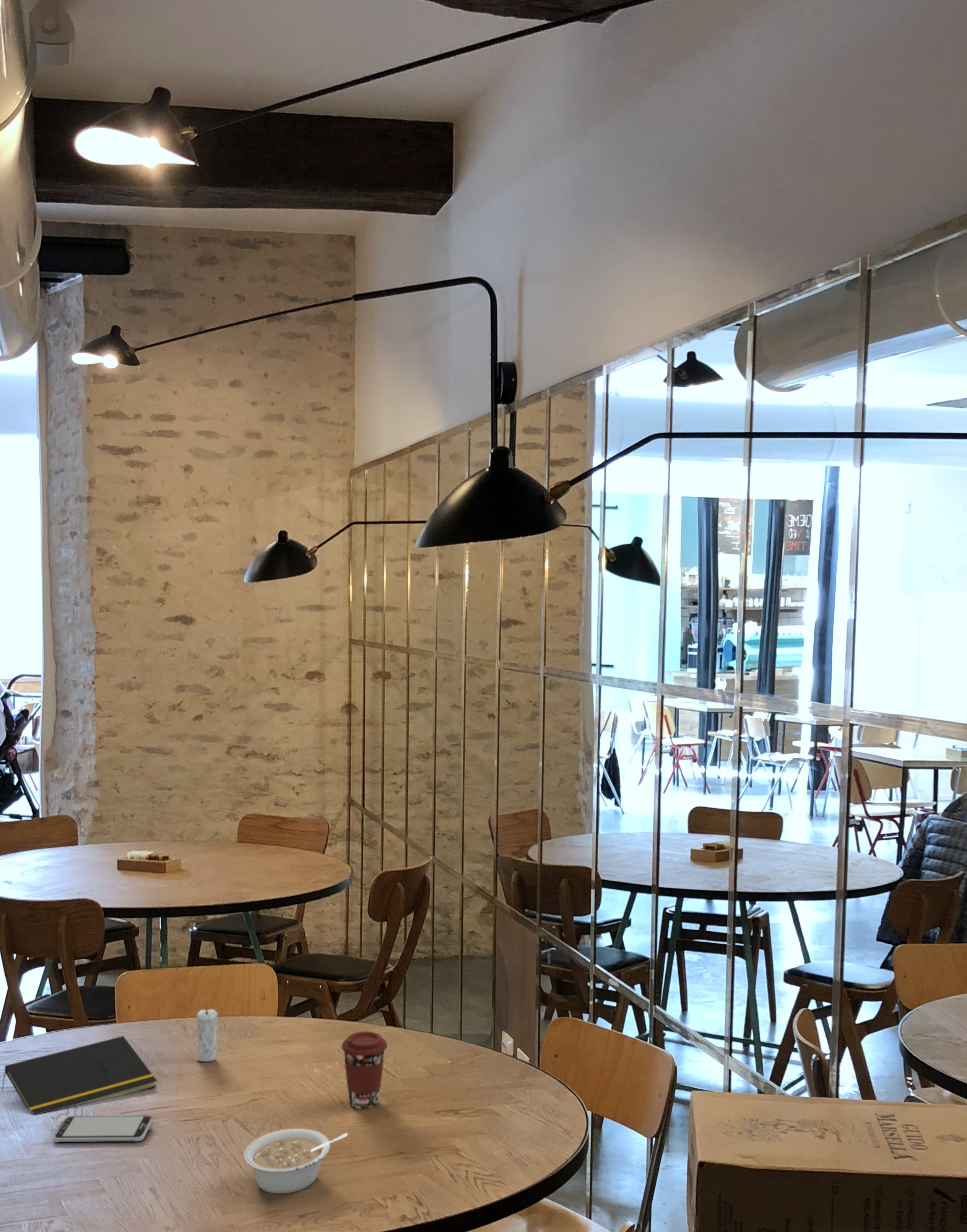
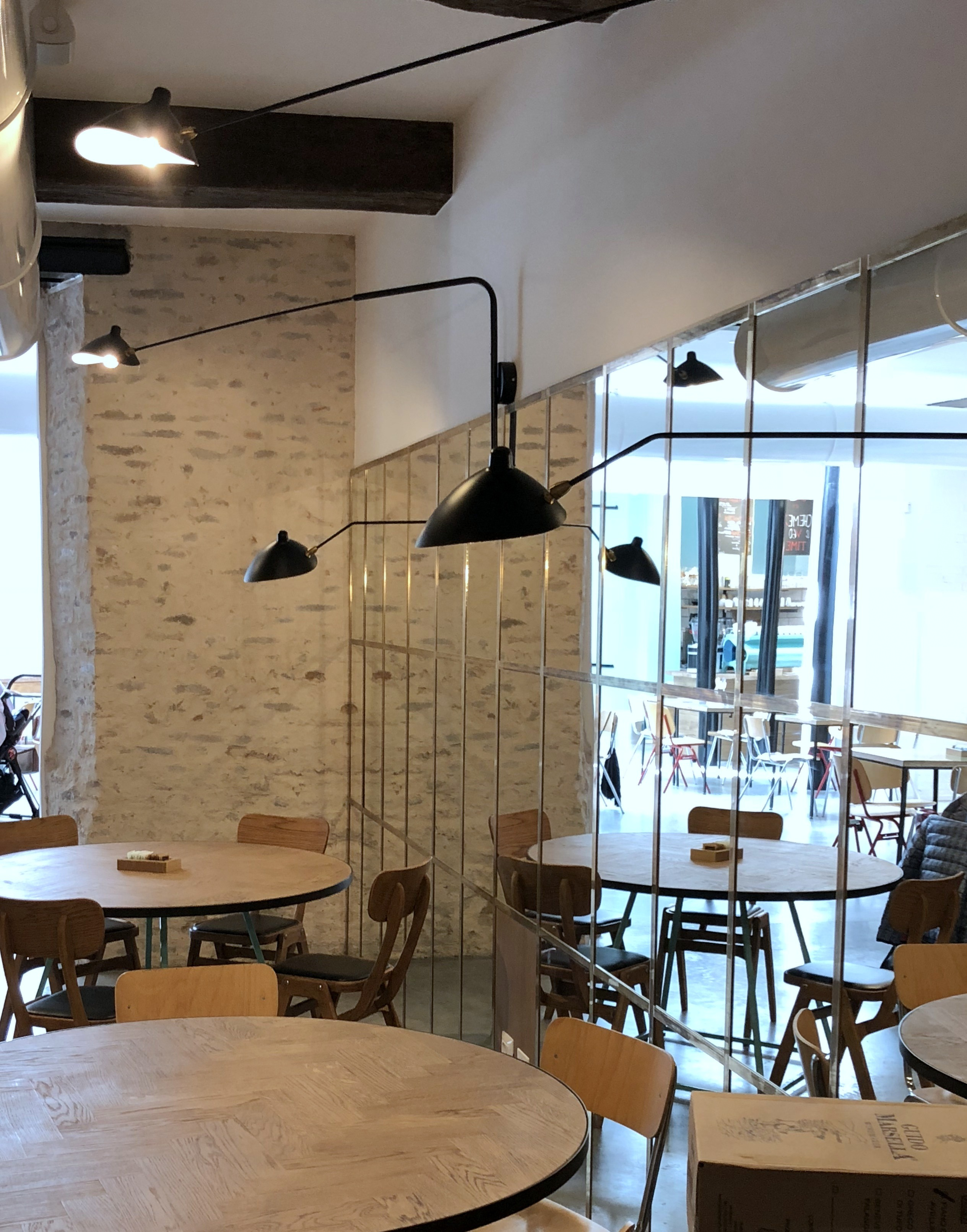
- coffee cup (364, 1070)
- notepad (81, 1076)
- candle (207, 1030)
- smartphone (104, 1130)
- legume (290, 1159)
